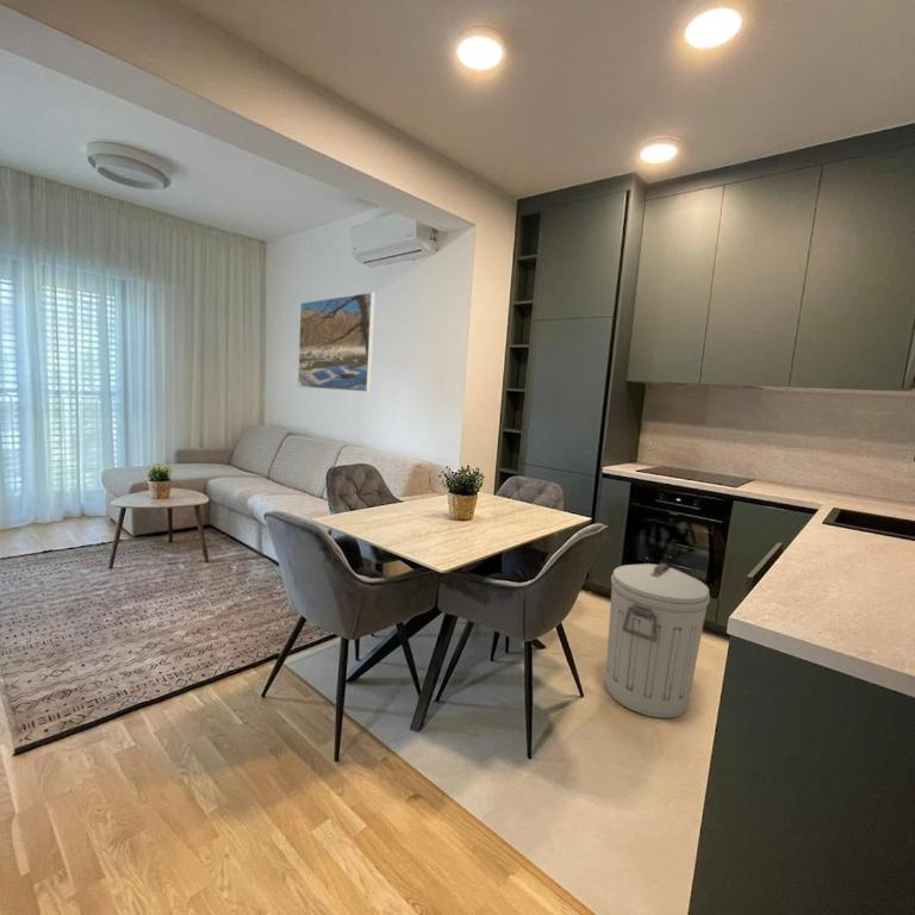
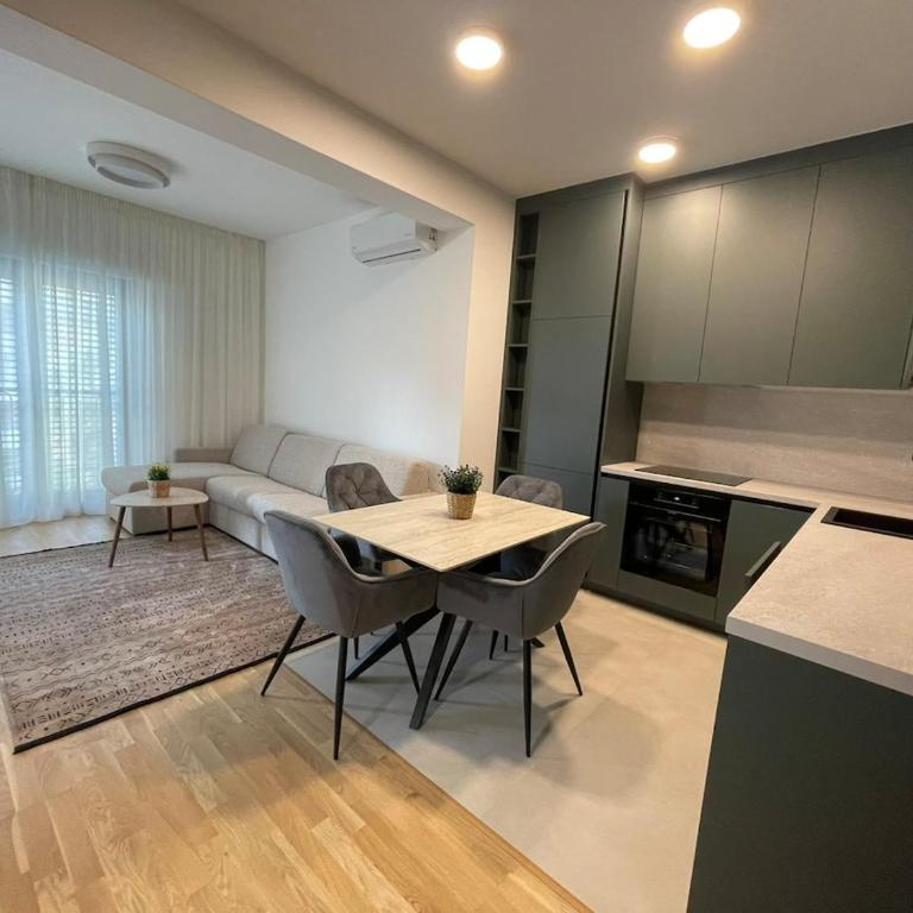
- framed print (332, 343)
- trash can (653, 629)
